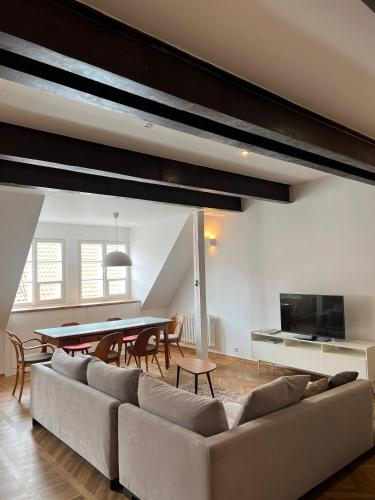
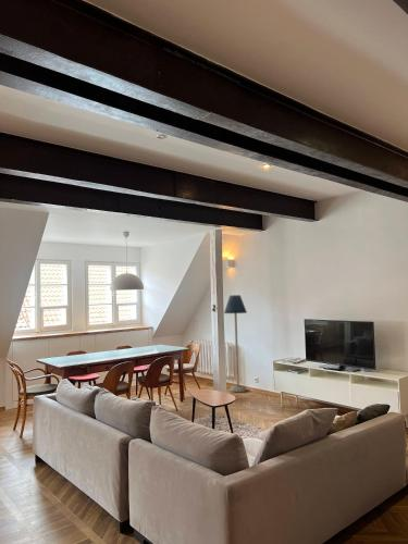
+ floor lamp (236, 342)
